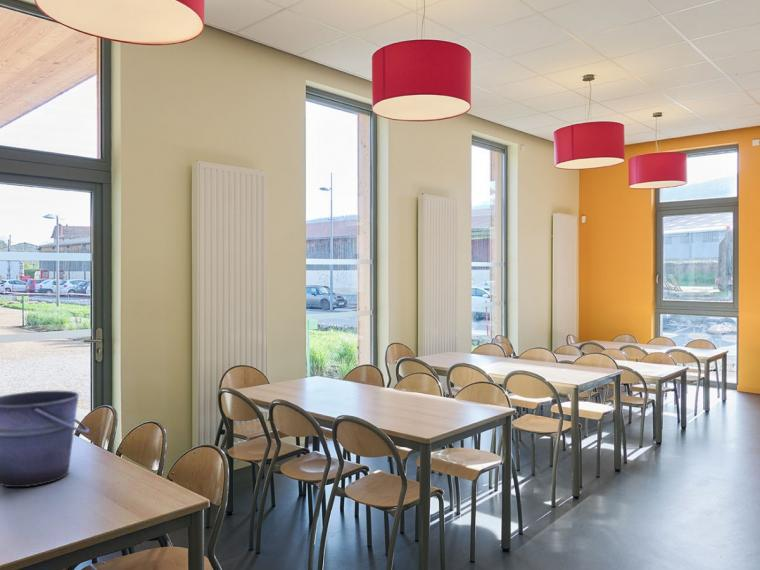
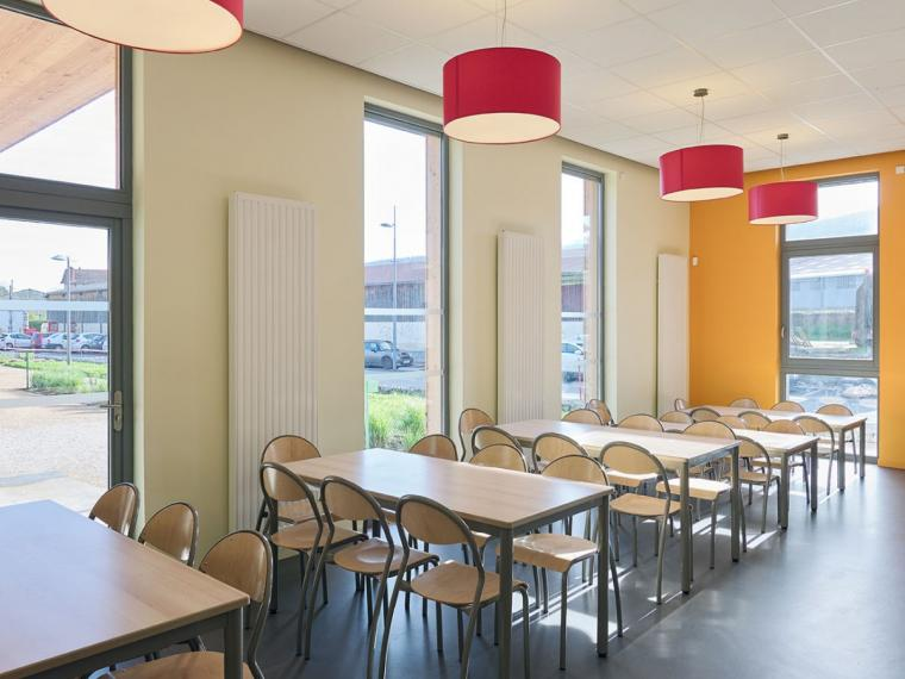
- bucket (39, 436)
